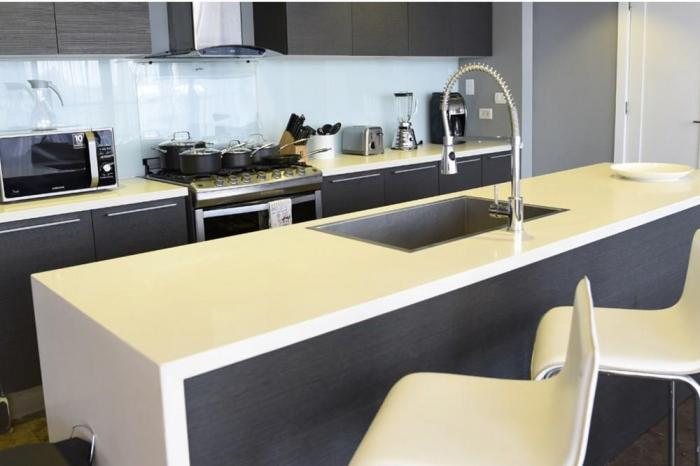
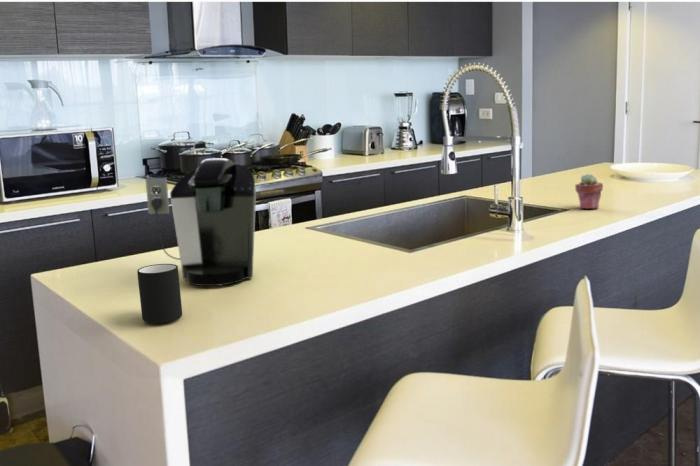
+ mug (156, 291)
+ potted succulent (588, 190)
+ coffee maker (195, 218)
